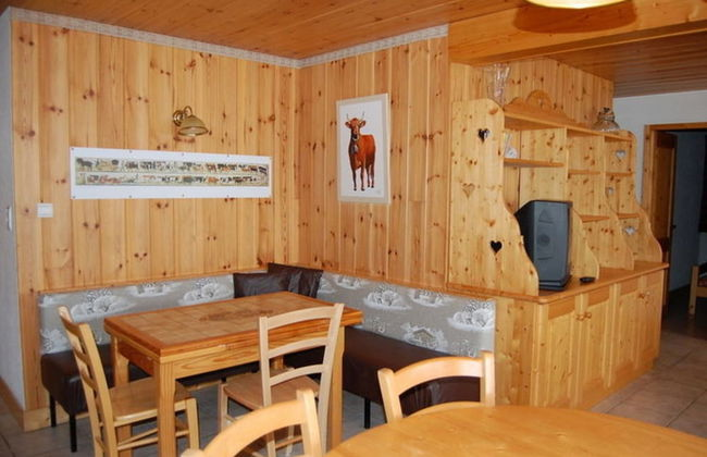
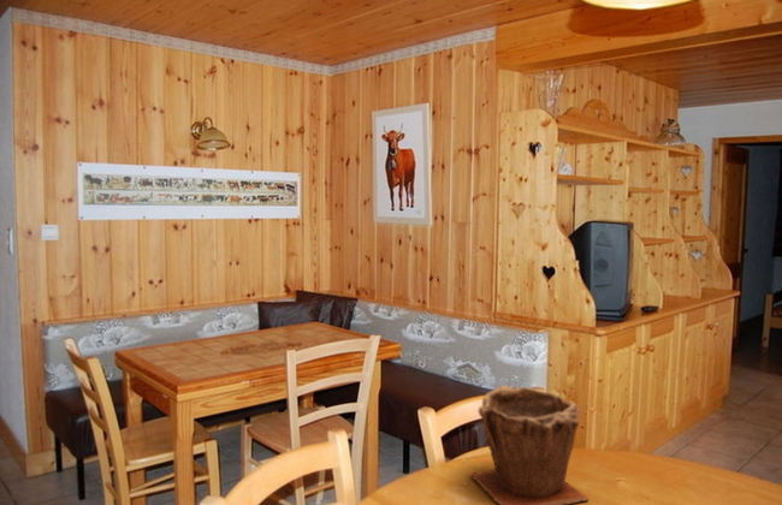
+ plant pot (527, 442)
